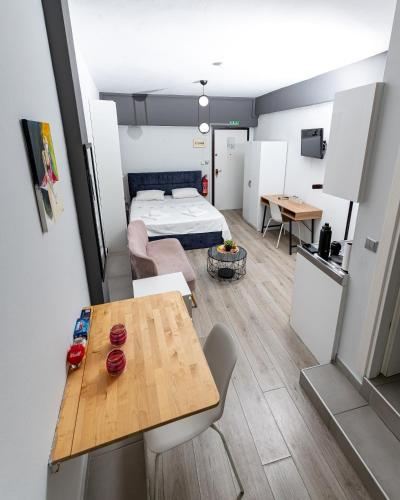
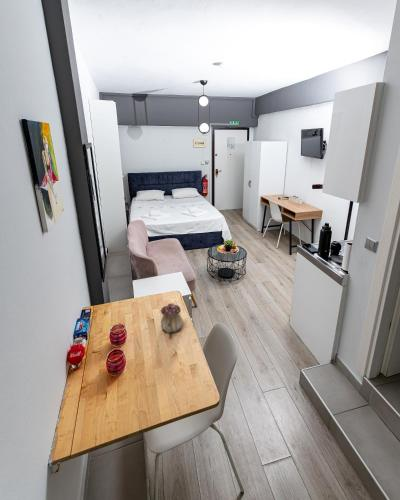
+ teapot (170, 316)
